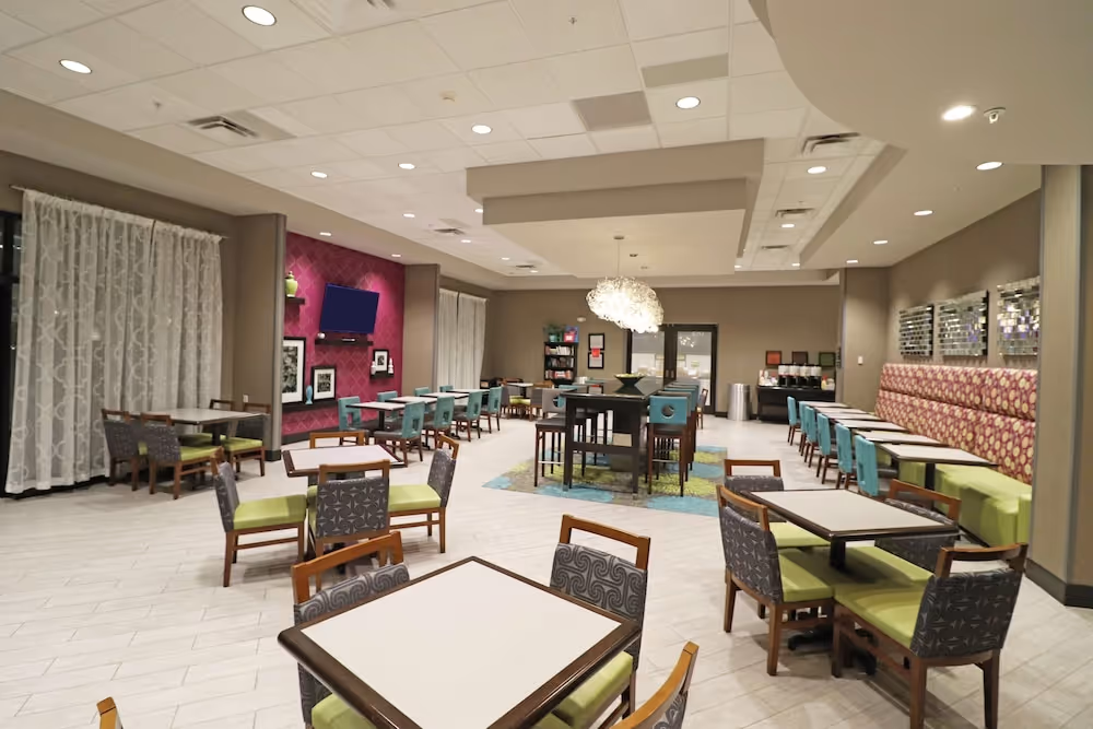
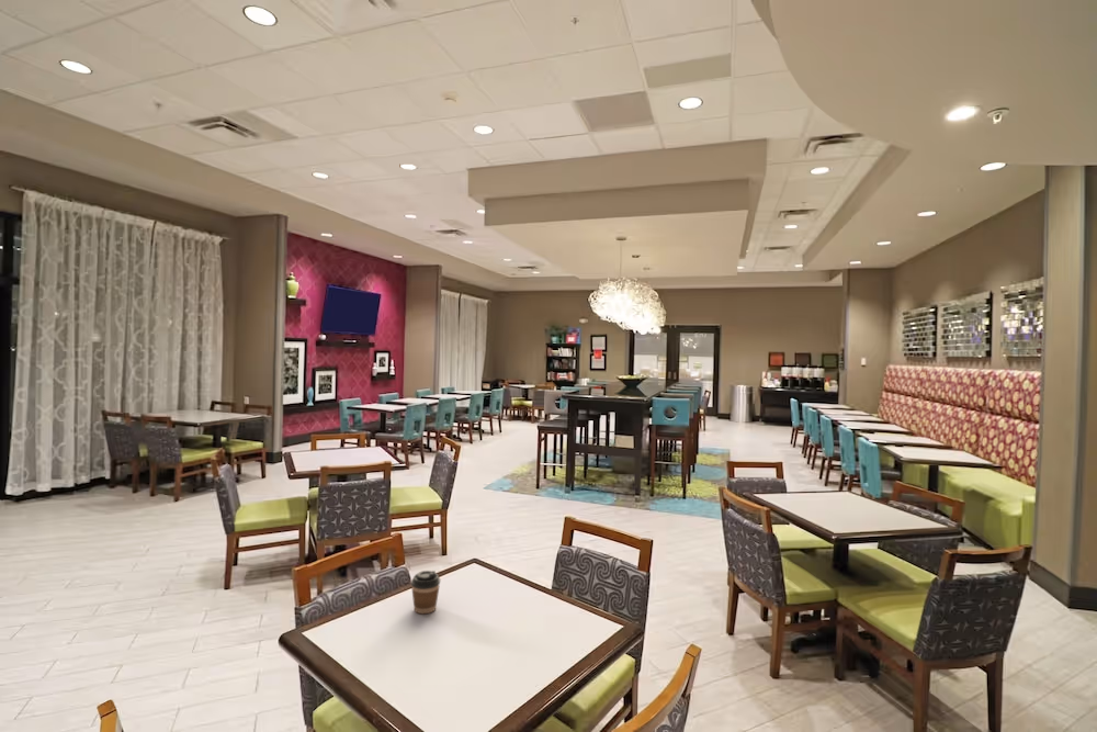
+ coffee cup (425, 589)
